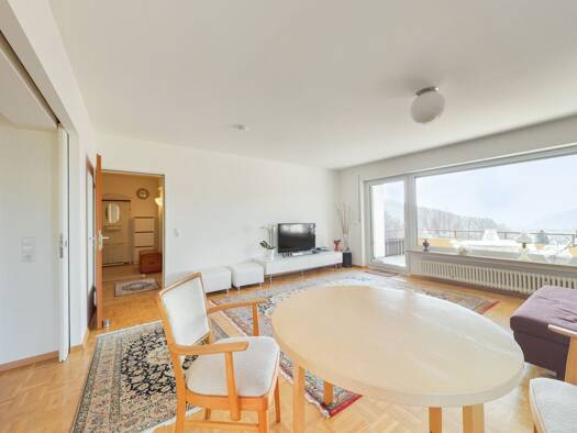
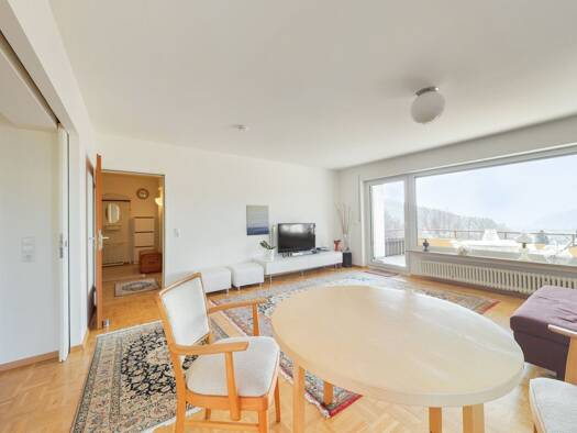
+ wall art (257, 220)
